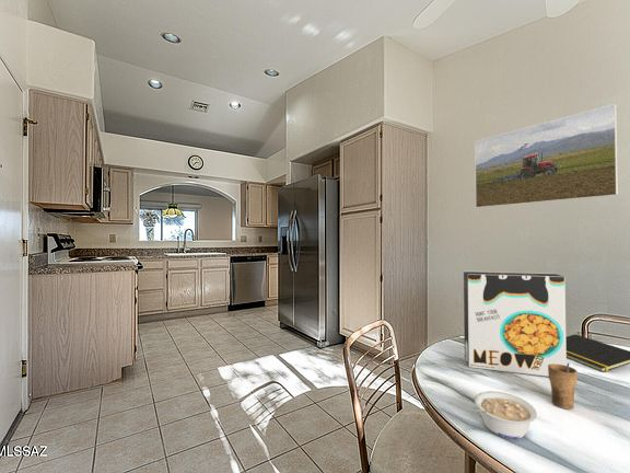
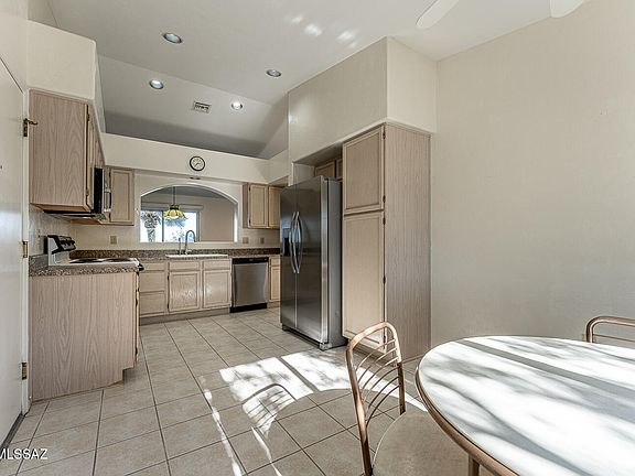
- legume (504, 414)
- cup (562, 381)
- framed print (535, 163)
- notepad (587, 350)
- cereal box (510, 320)
